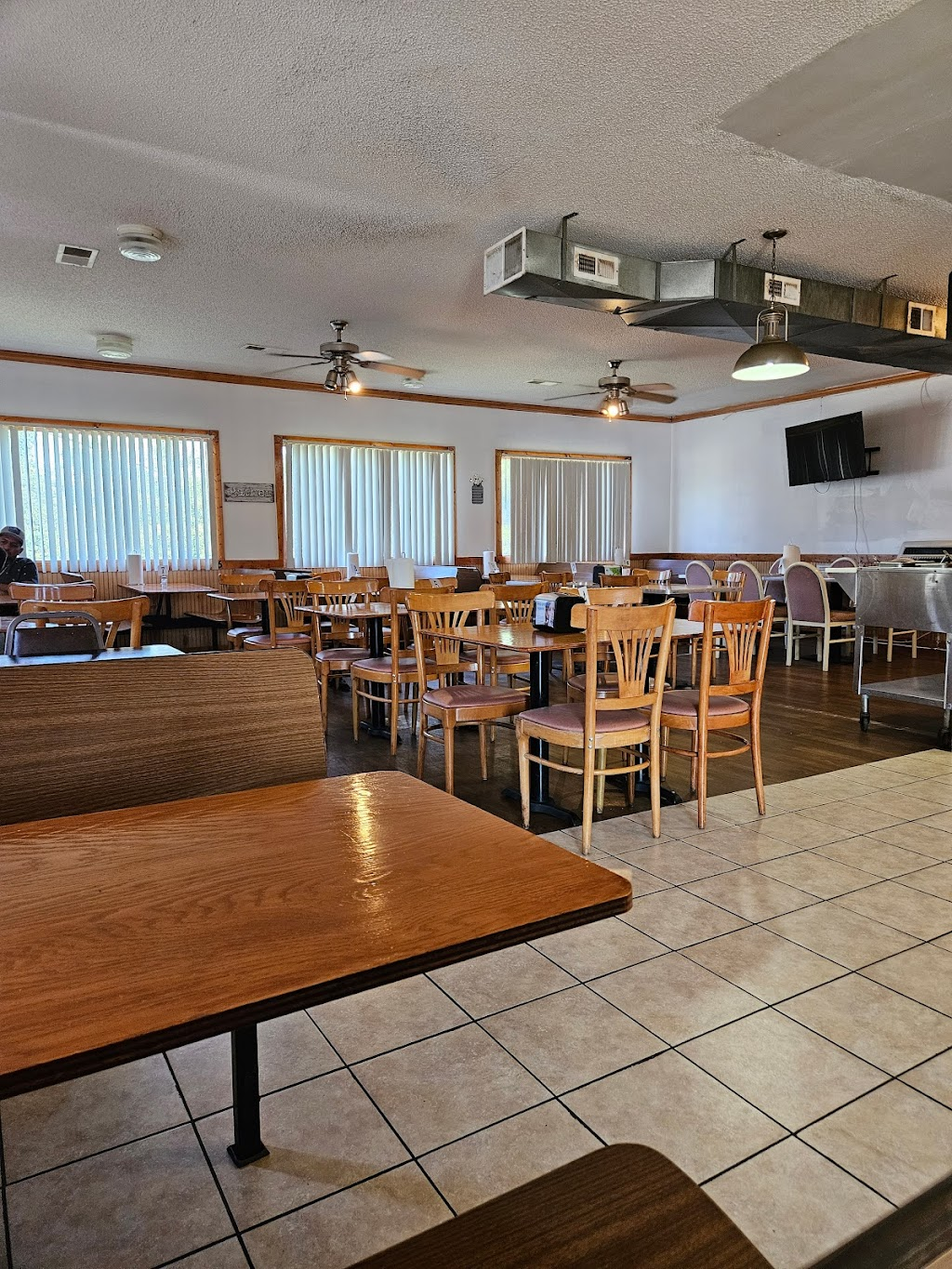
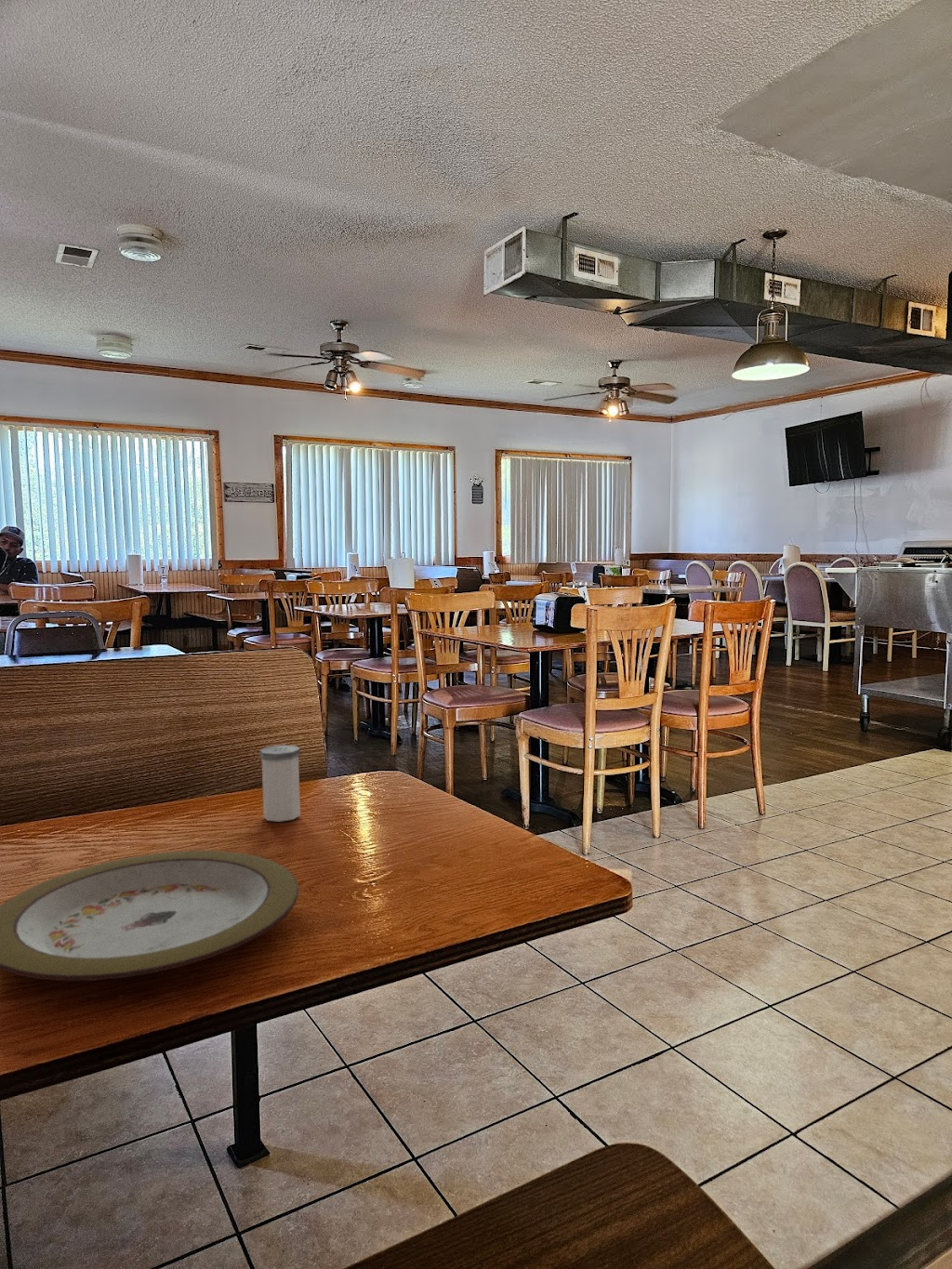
+ salt shaker (281, 783)
+ plate (149, 914)
